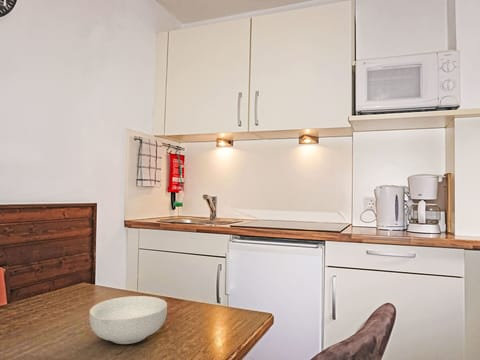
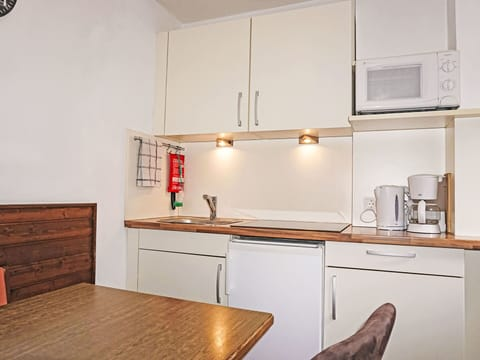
- cereal bowl (129, 321)
